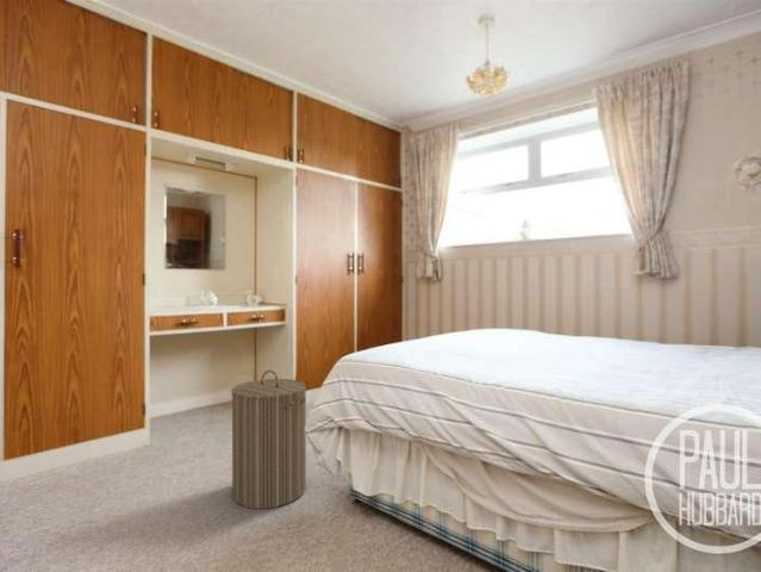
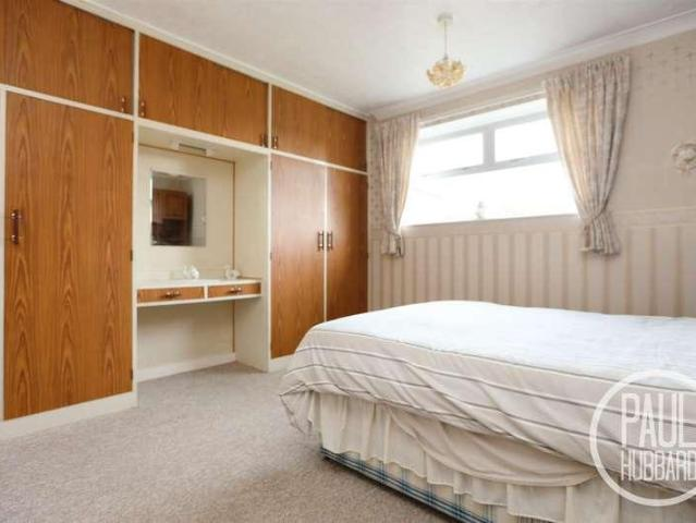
- laundry hamper (269, 430)
